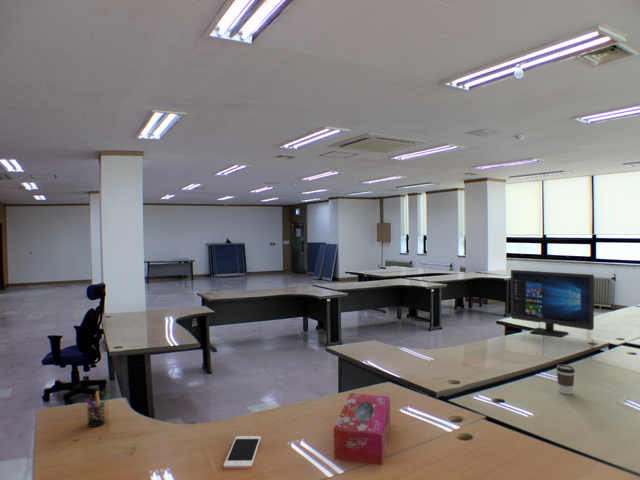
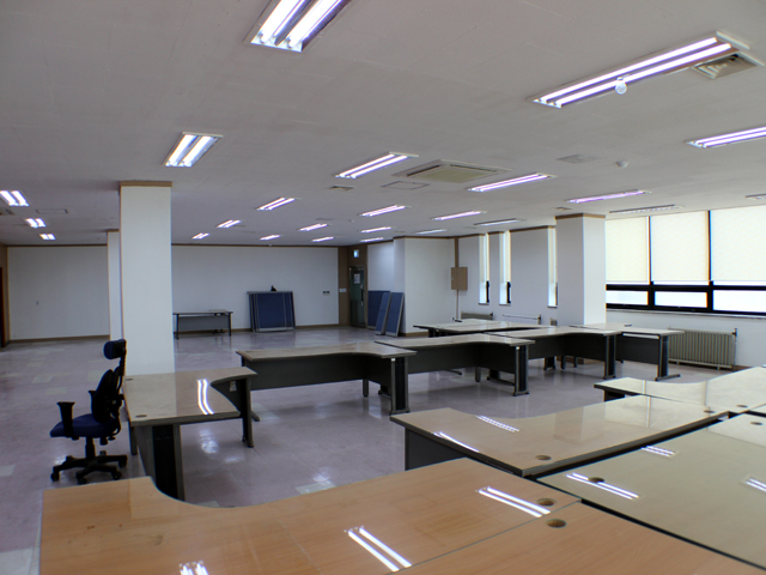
- computer monitor (549, 302)
- coffee cup (565, 379)
- tissue box (364, 425)
- pen holder (98, 407)
- cell phone (243, 451)
